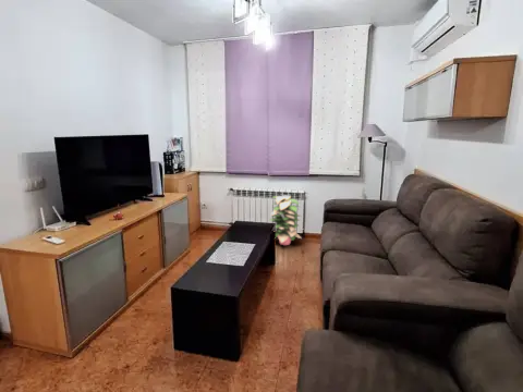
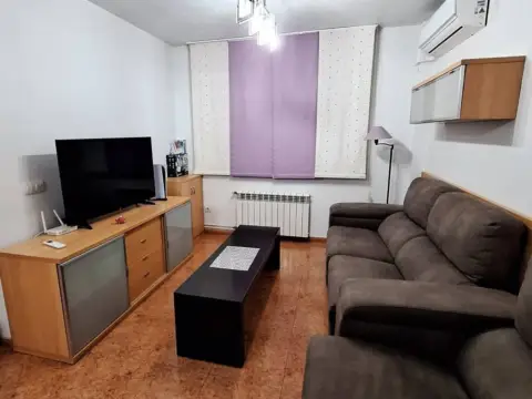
- decorative plant (284, 219)
